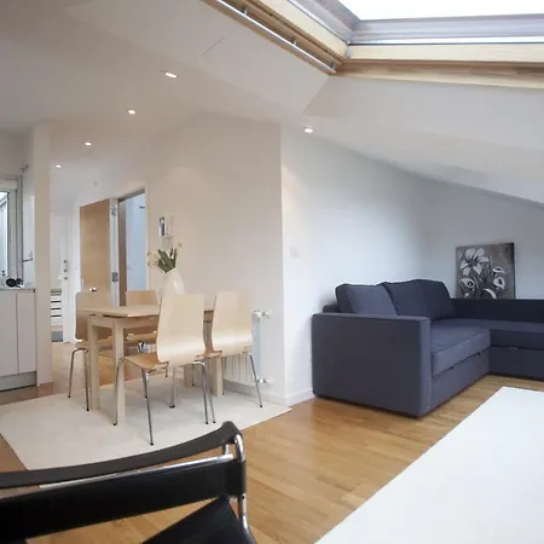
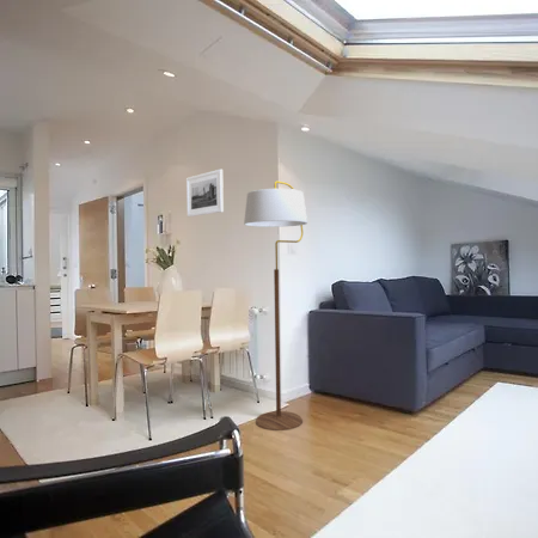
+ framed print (203, 194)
+ floor lamp (277, 301)
